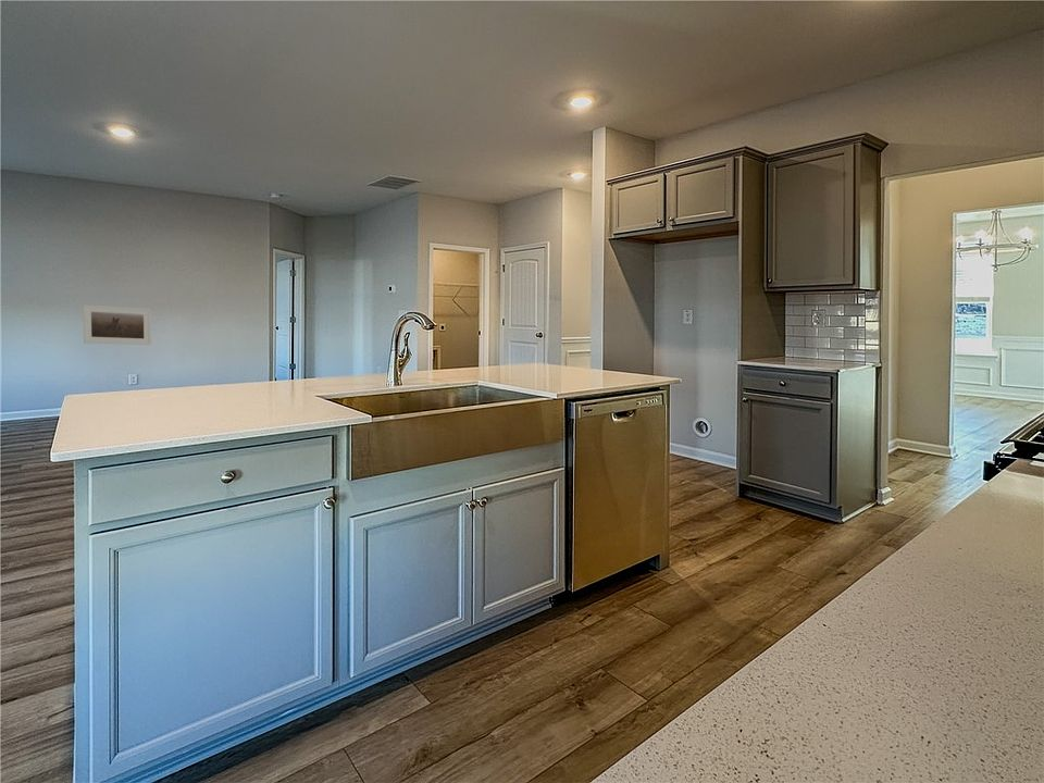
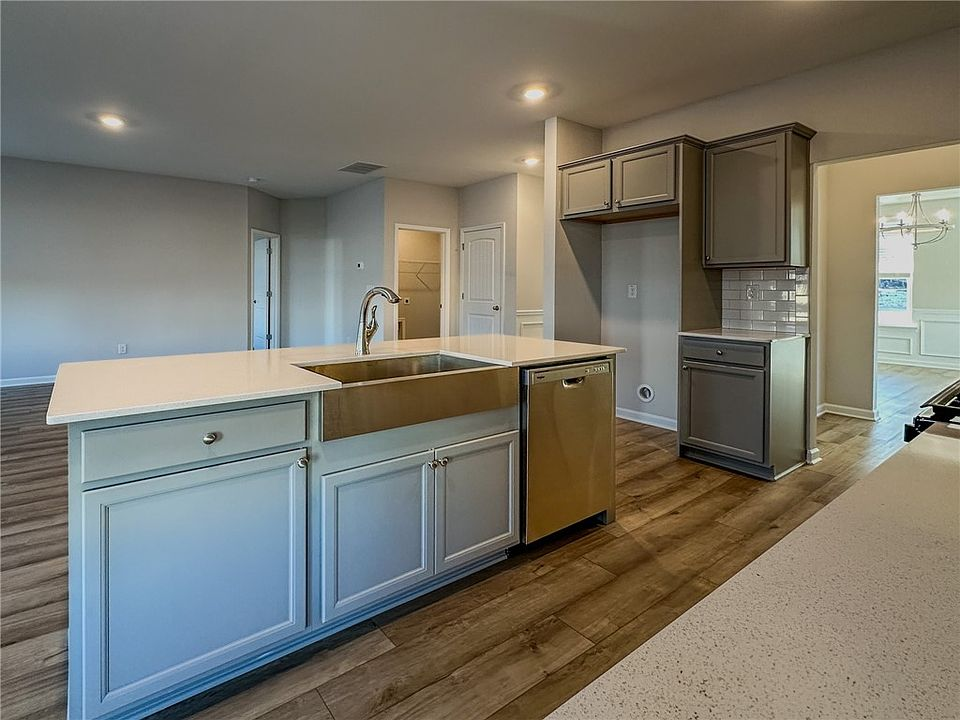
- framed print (117, 325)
